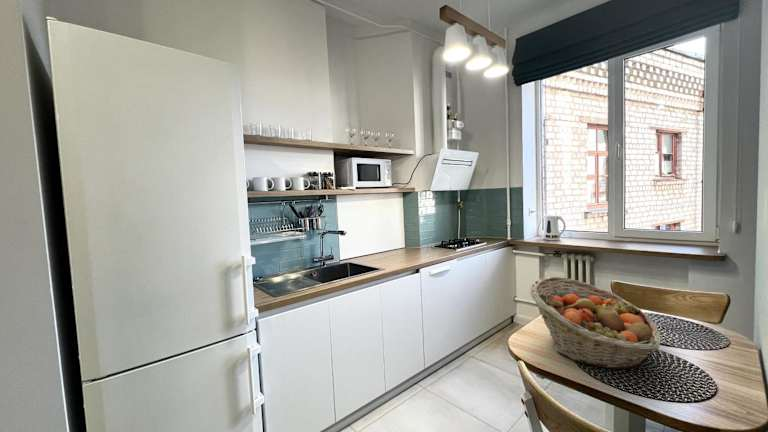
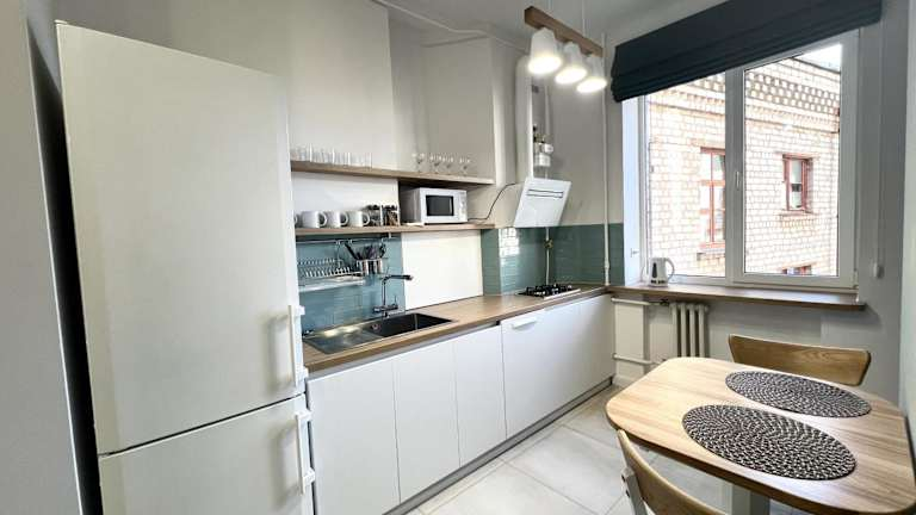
- fruit basket (590, 316)
